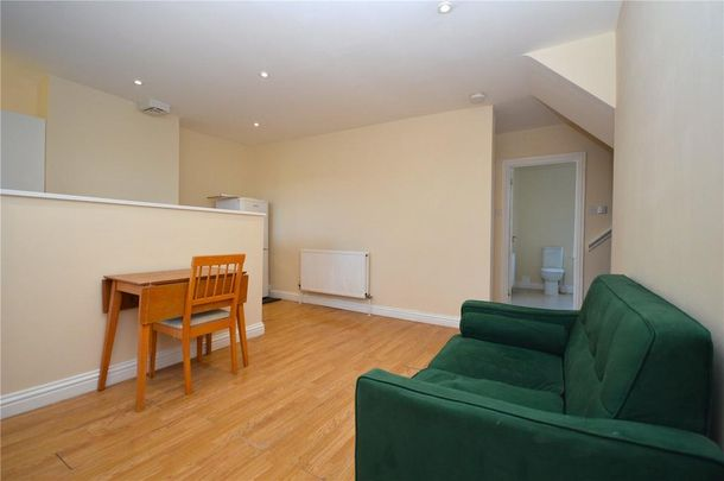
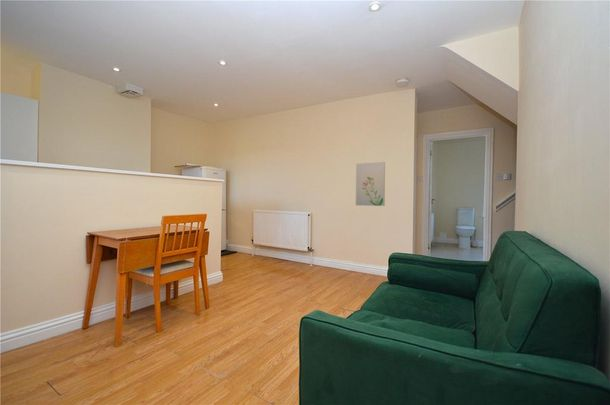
+ wall art (370, 184)
